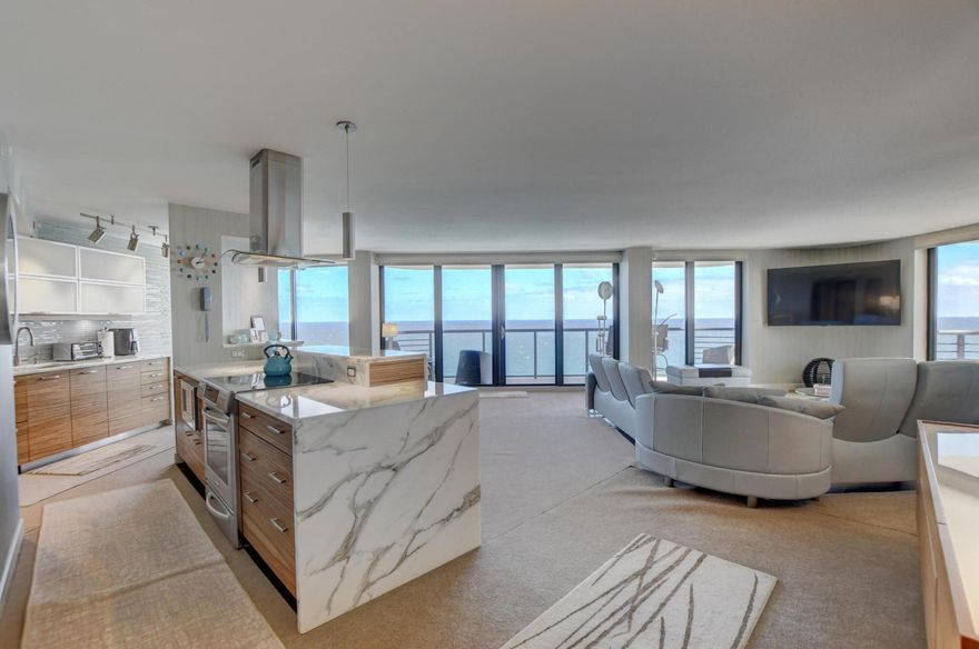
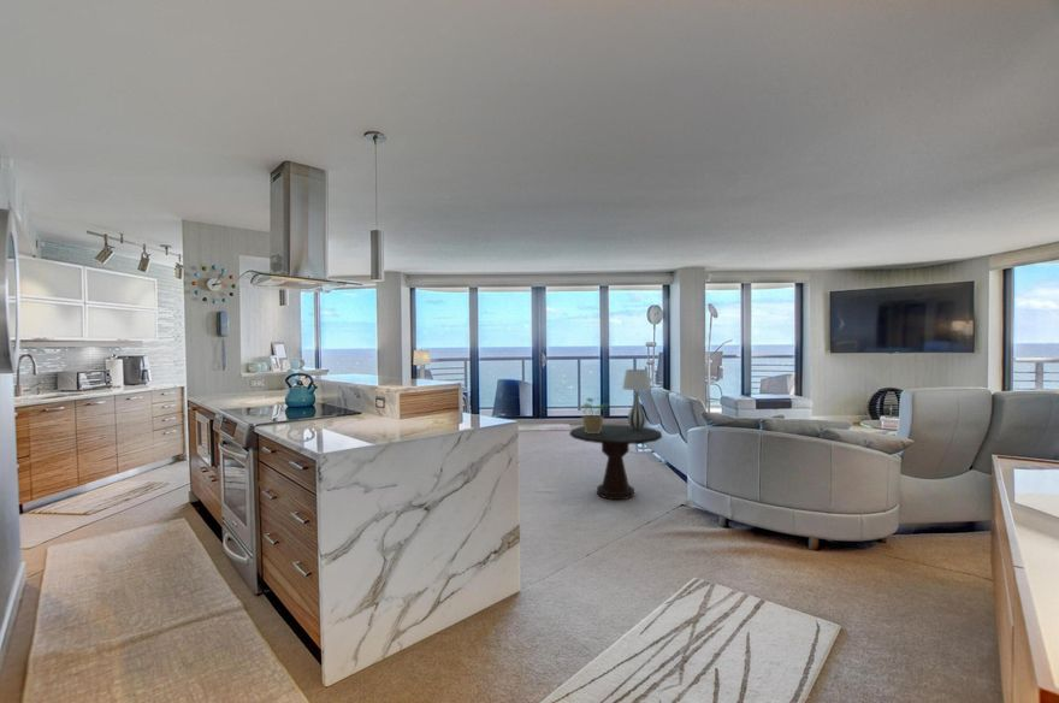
+ potted plant (591, 413)
+ side table (615, 462)
+ table lamp (637, 398)
